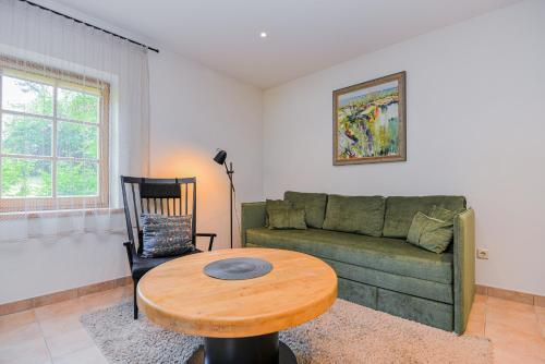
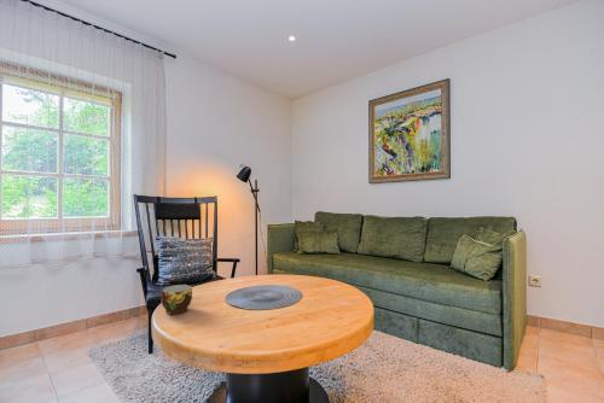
+ cup (175, 299)
